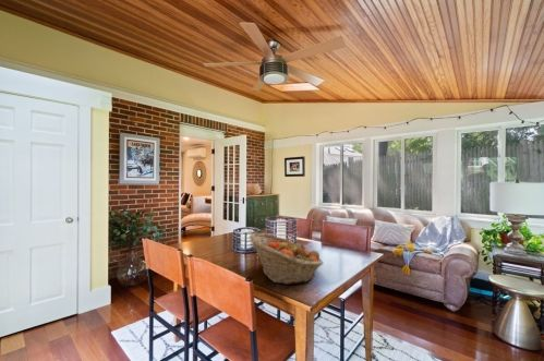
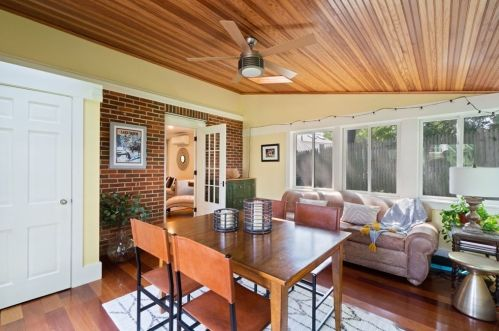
- fruit basket (285, 254)
